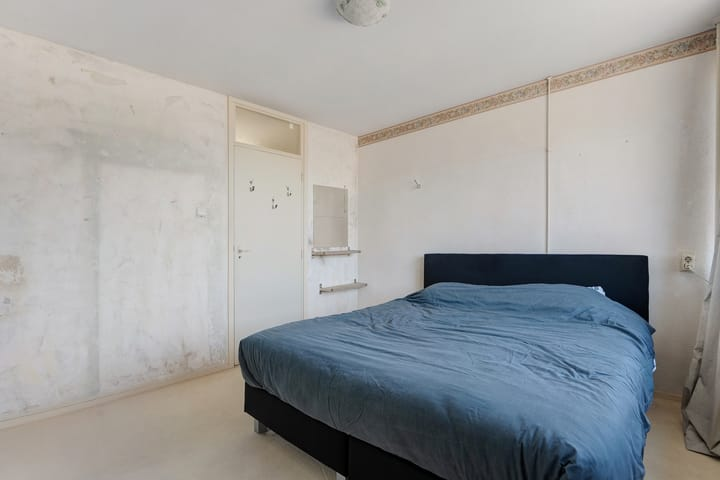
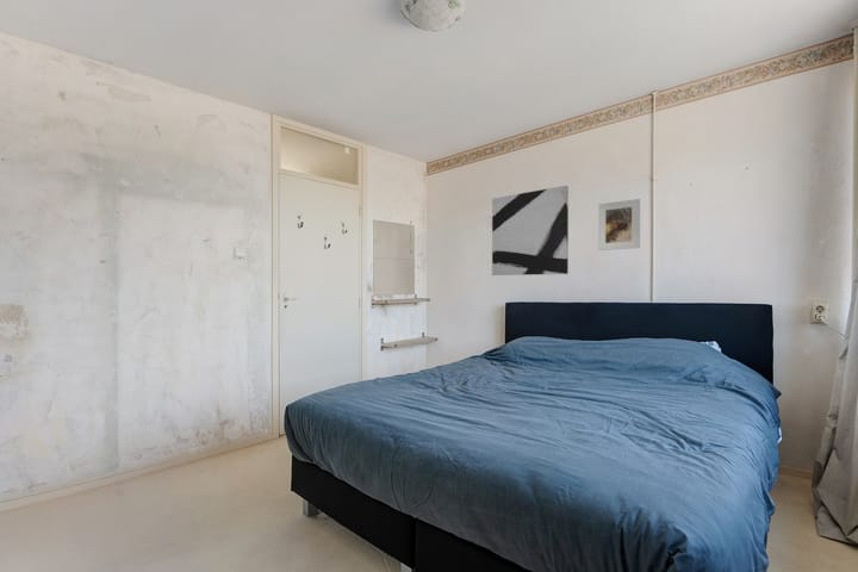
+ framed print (618, 225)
+ wall art (527, 234)
